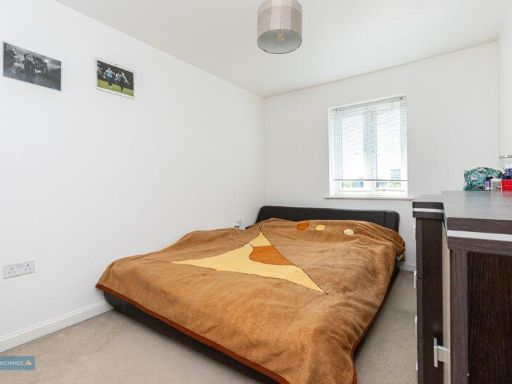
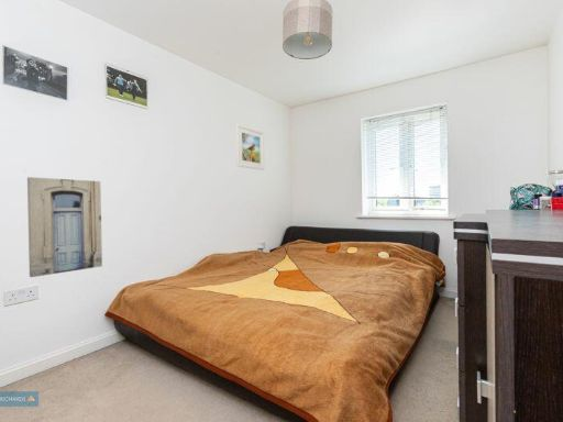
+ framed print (251, 148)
+ wall art (67, 225)
